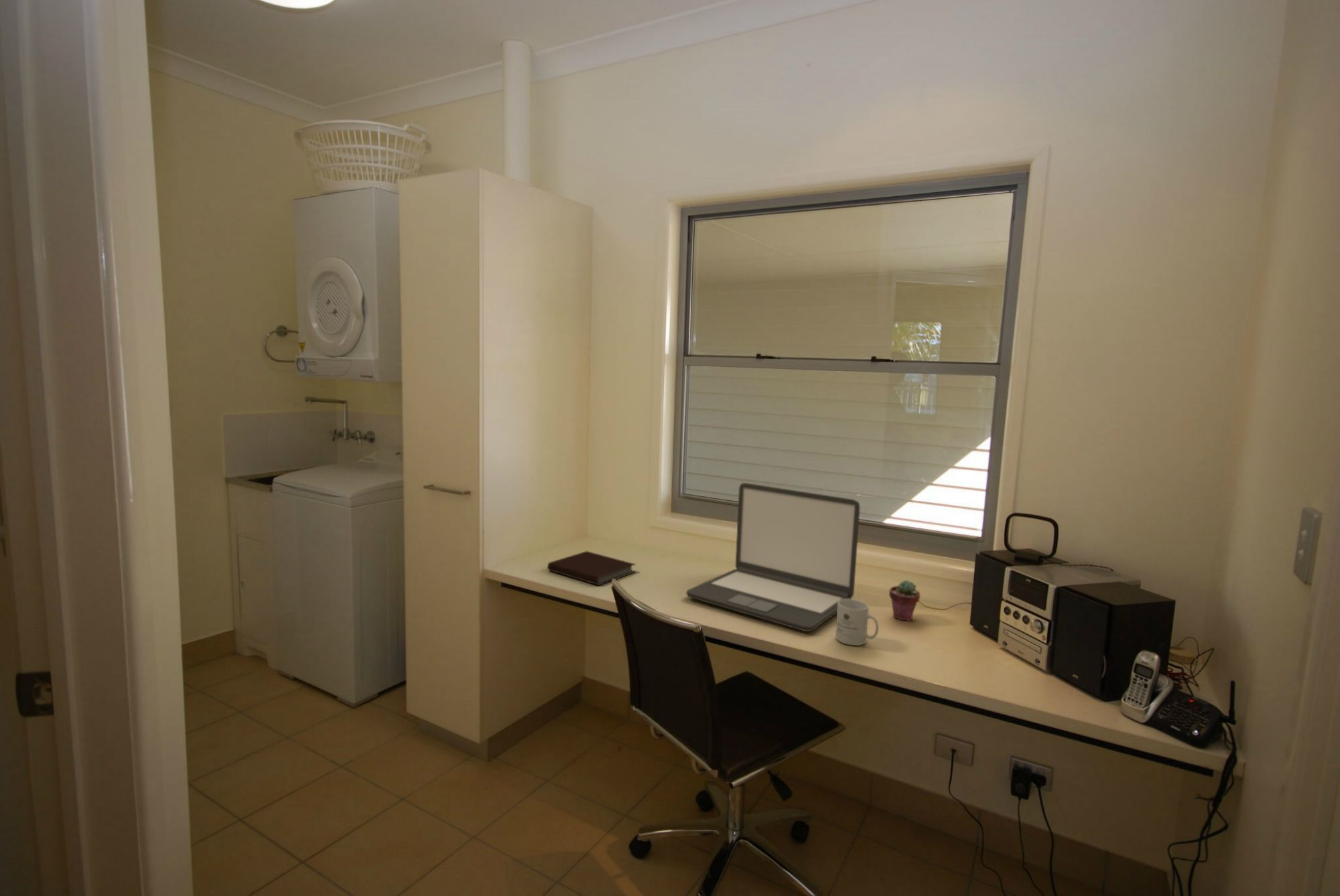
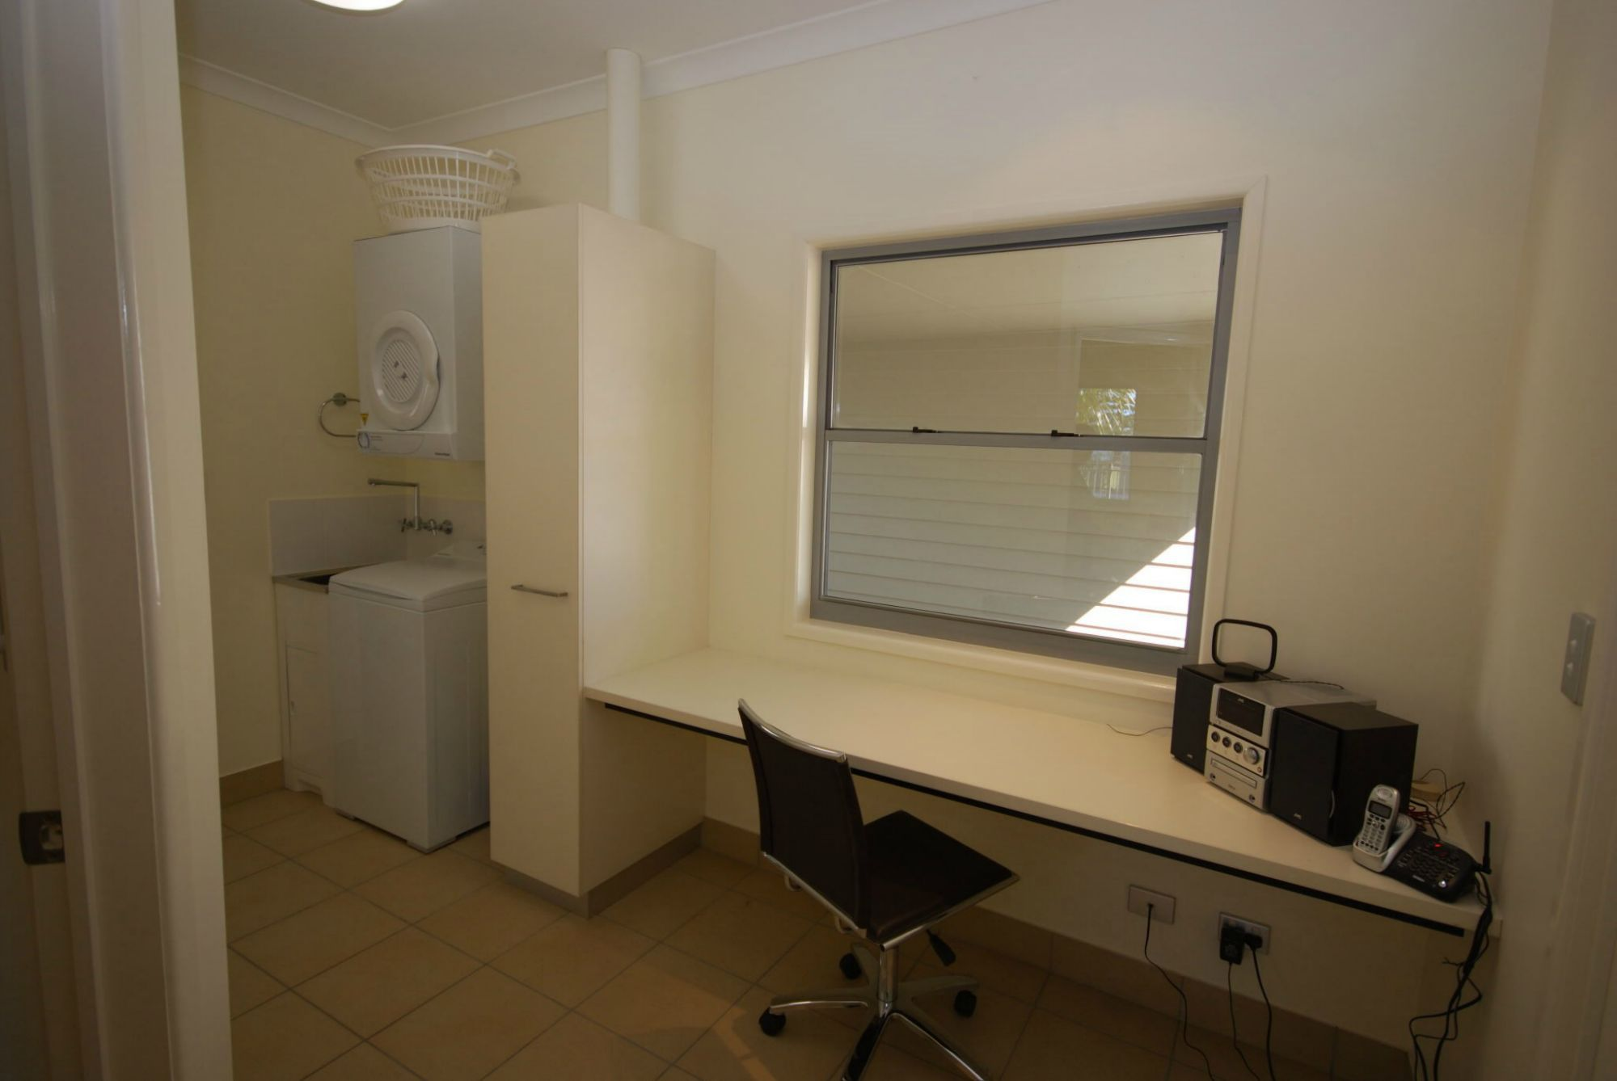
- notebook (592, 567)
- mug (858, 623)
- potted succulent (904, 598)
- laptop (772, 549)
